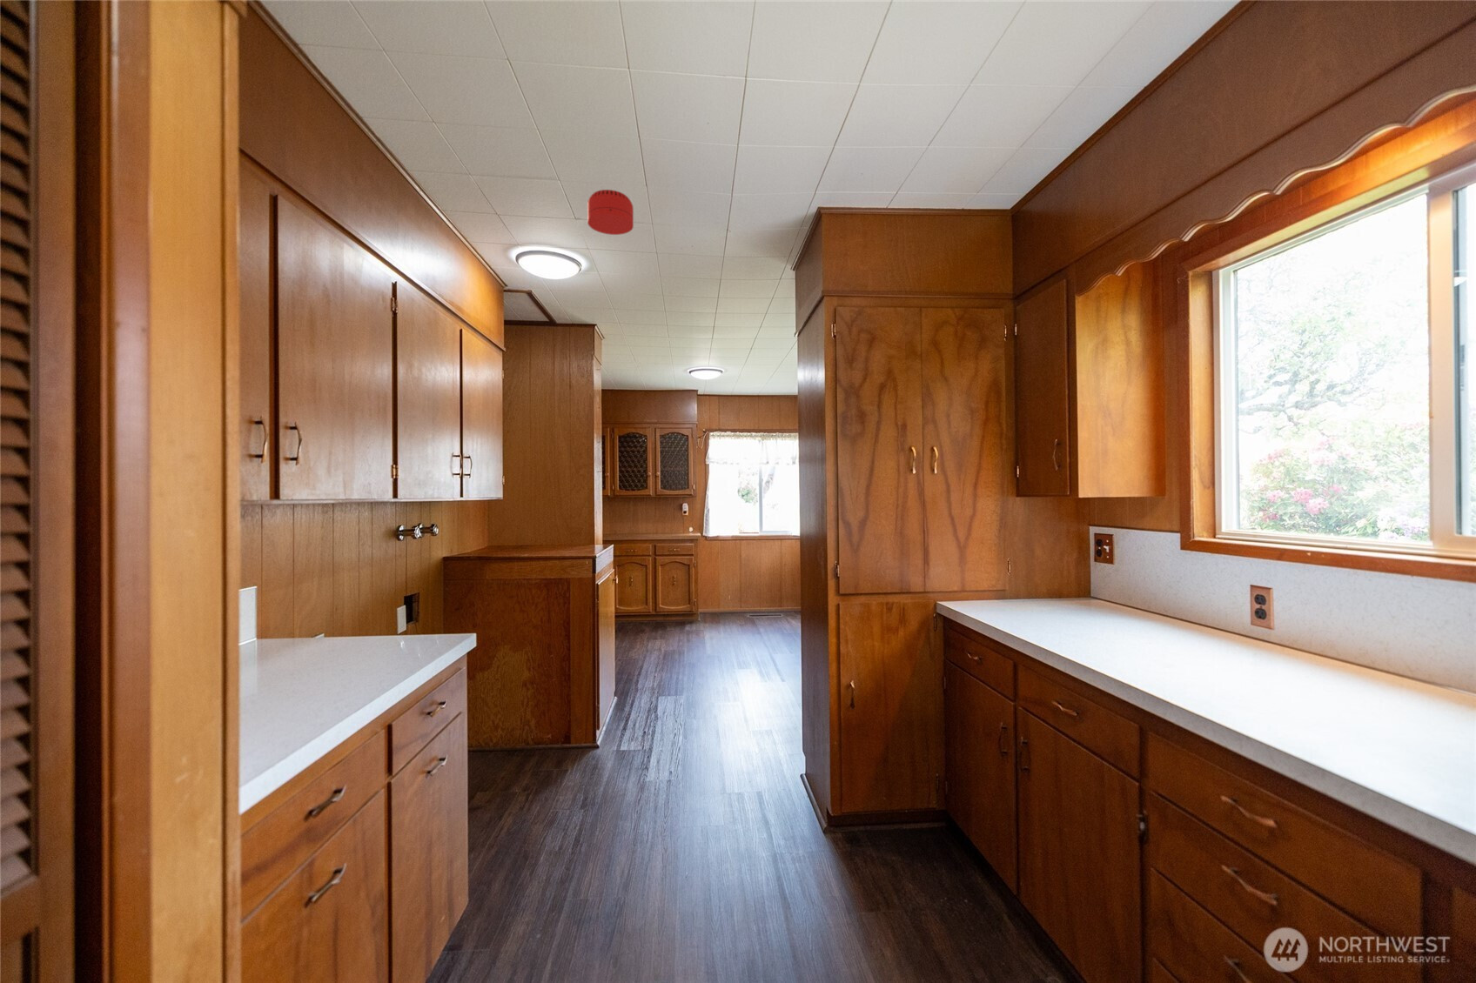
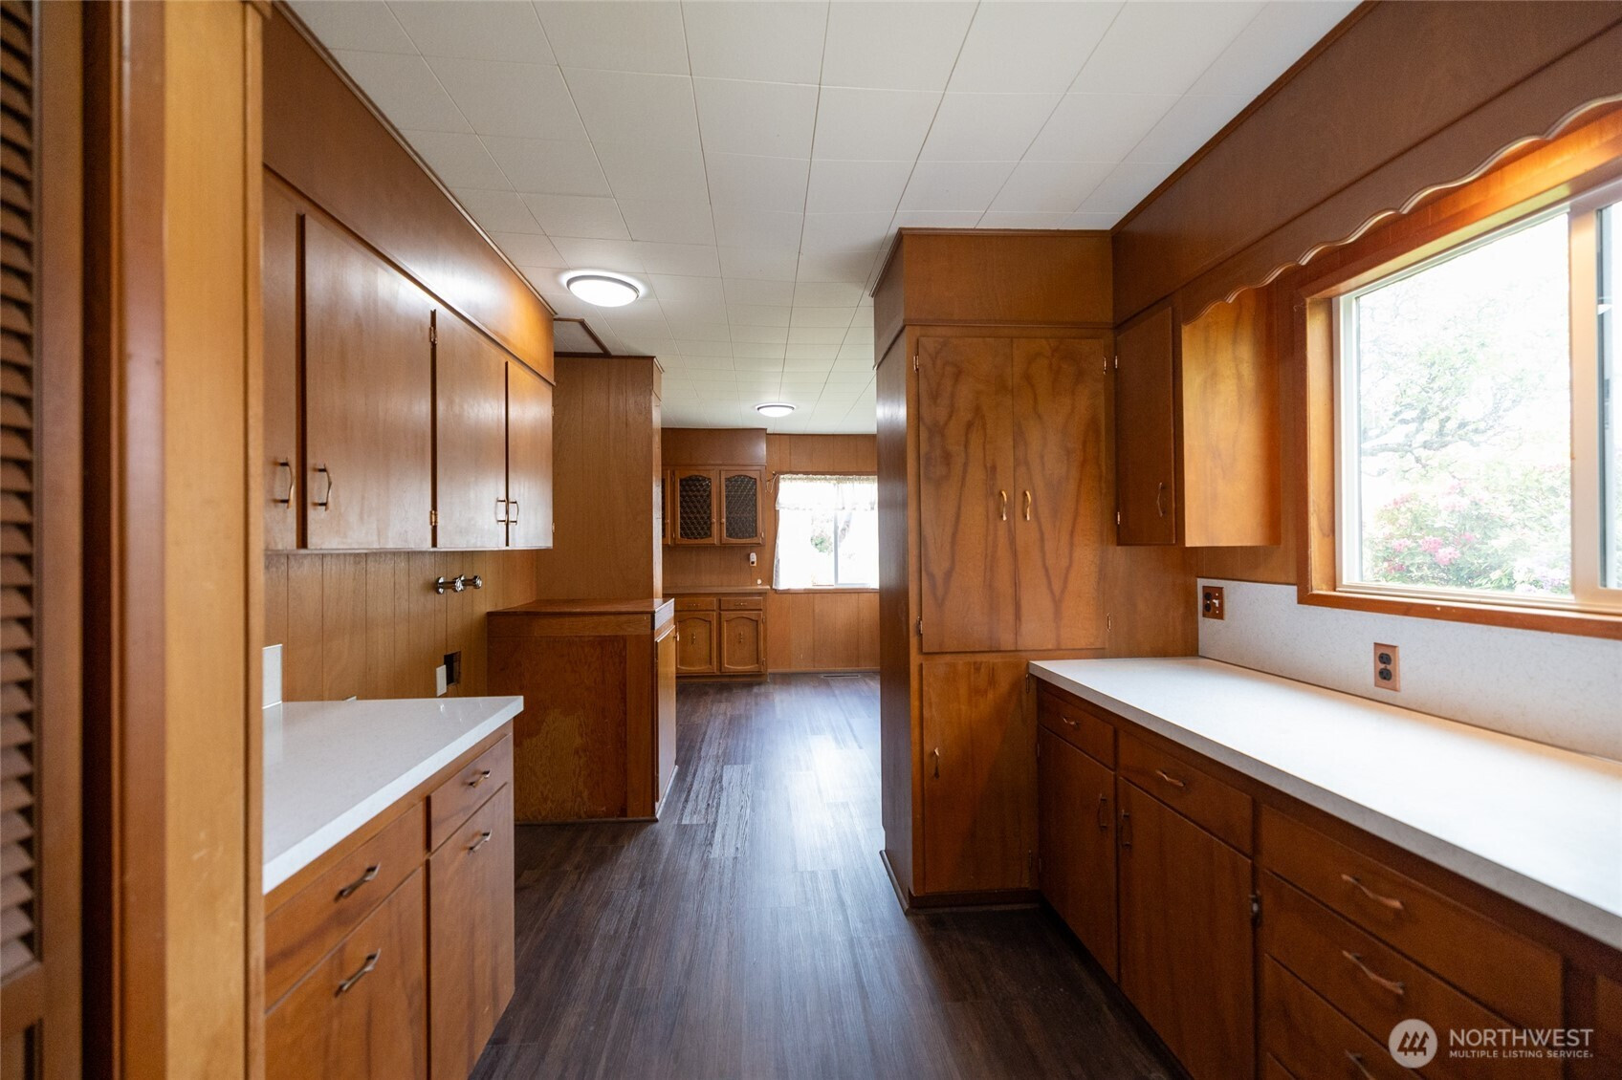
- smoke detector (610, 212)
